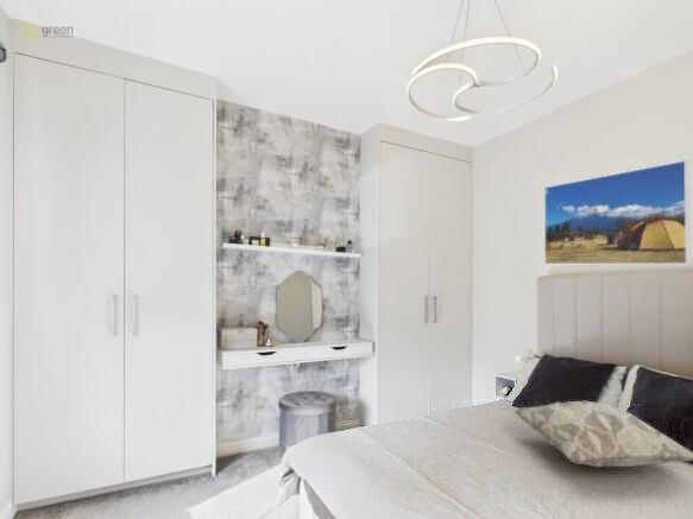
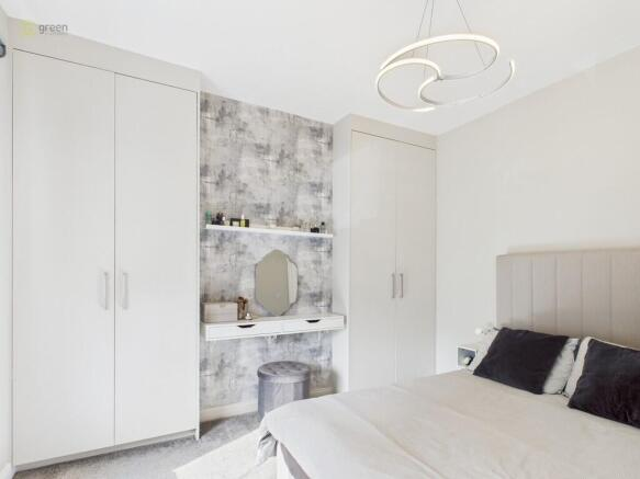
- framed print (605, 220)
- decorative pillow (594, 431)
